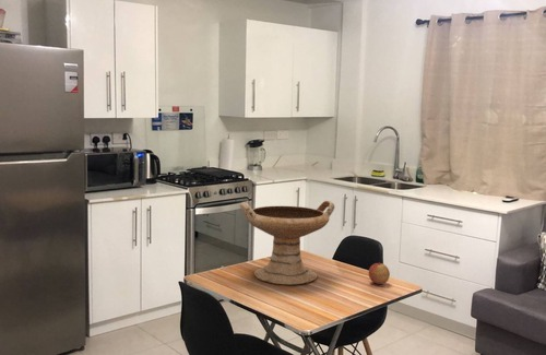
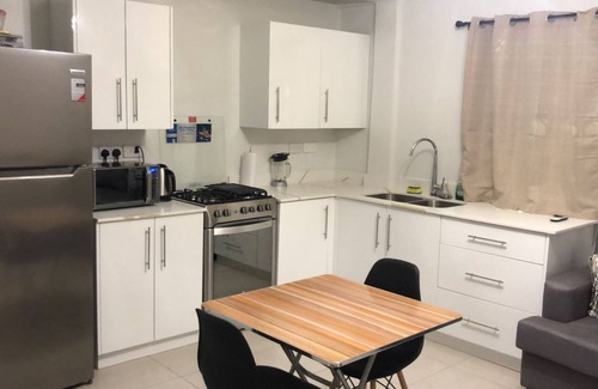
- apple (379, 272)
- decorative bowl (286, 238)
